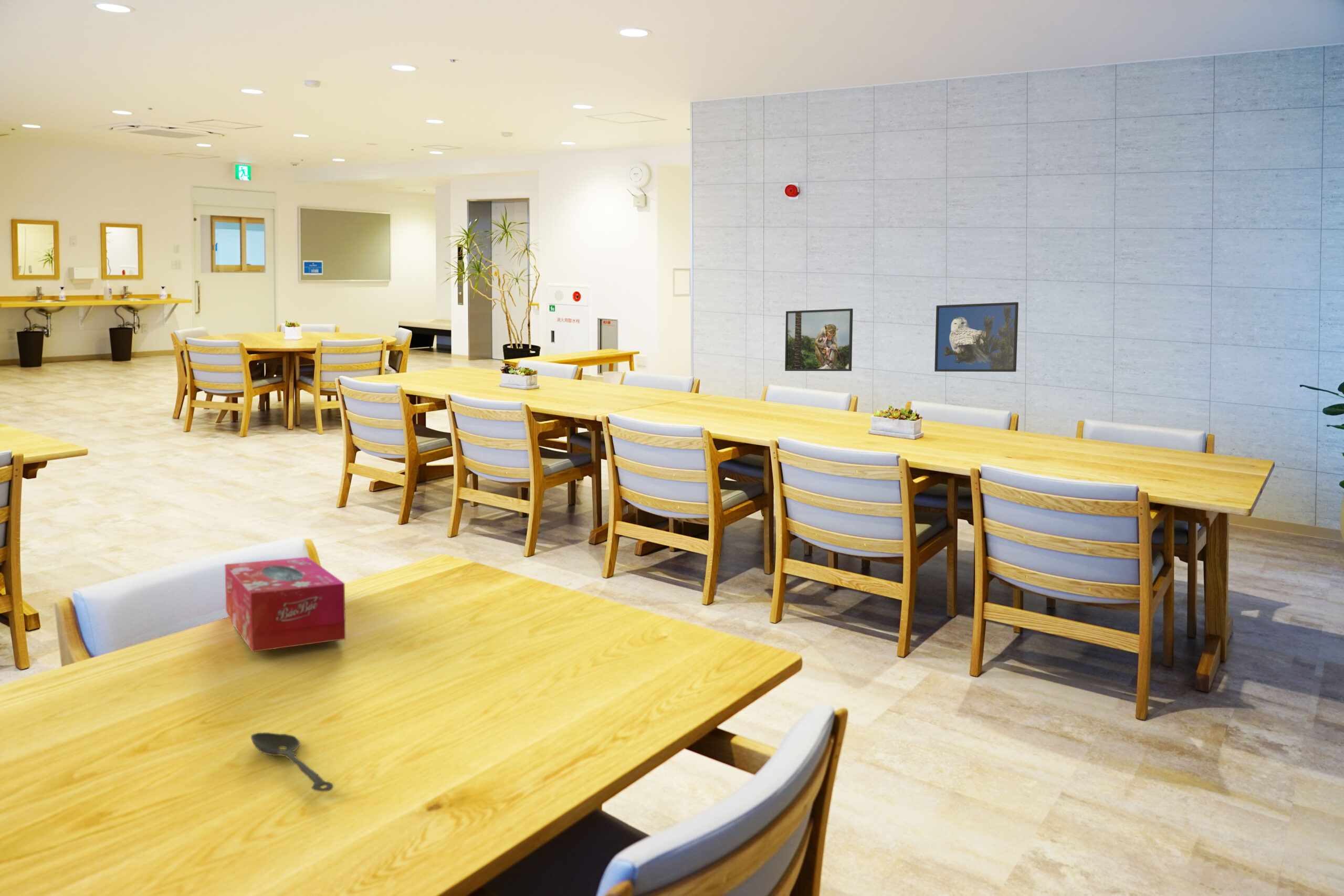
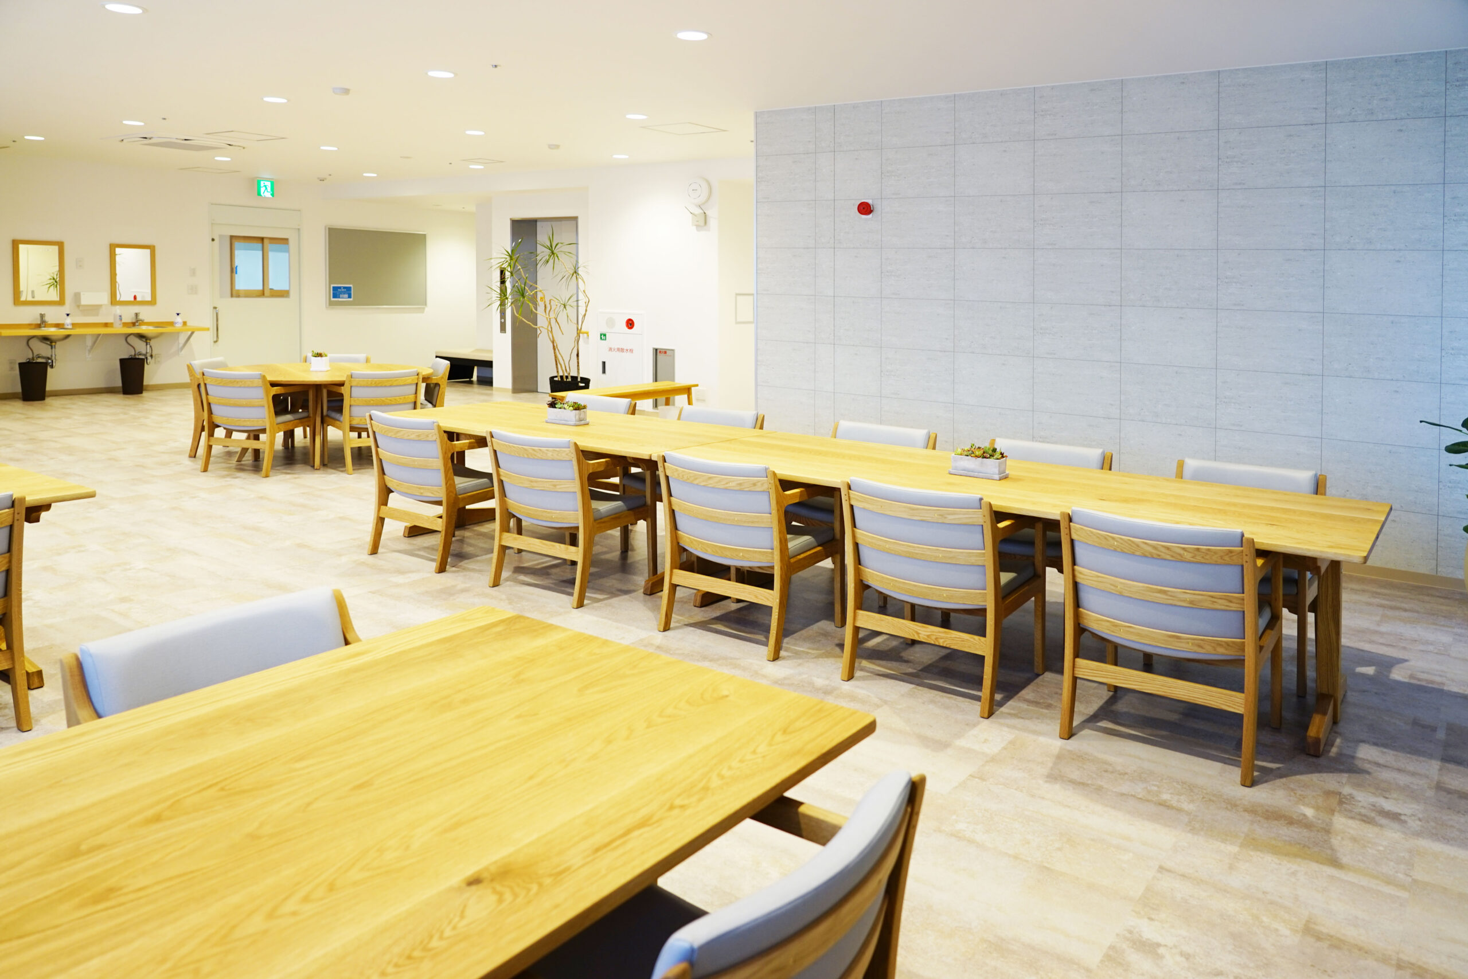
- tissue box (282, 600)
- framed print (975, 338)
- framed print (818, 340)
- spoon (295, 756)
